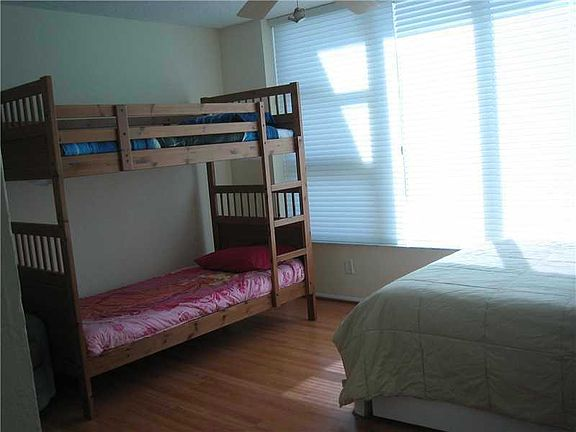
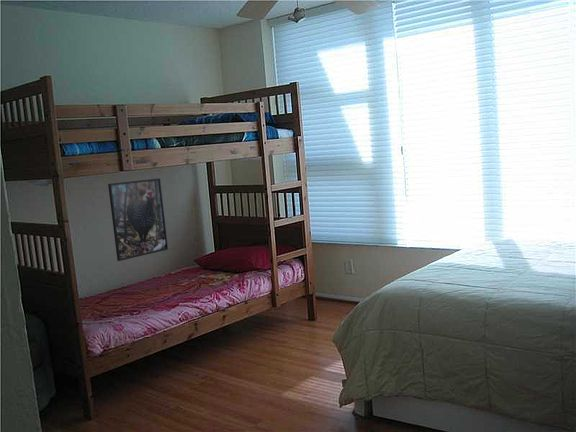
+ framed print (139, 218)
